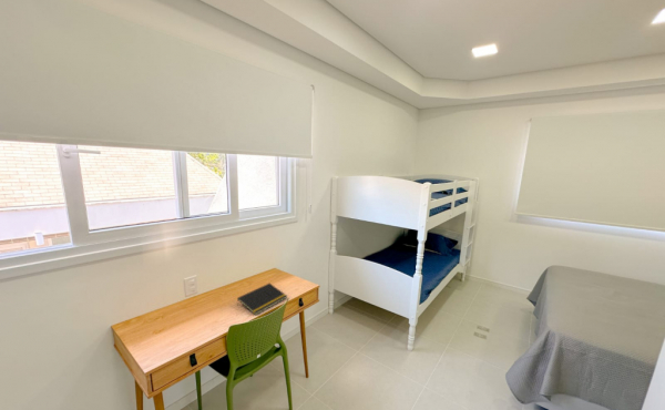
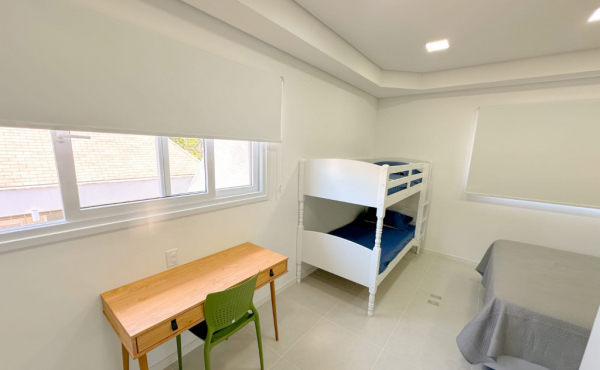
- notepad (263, 297)
